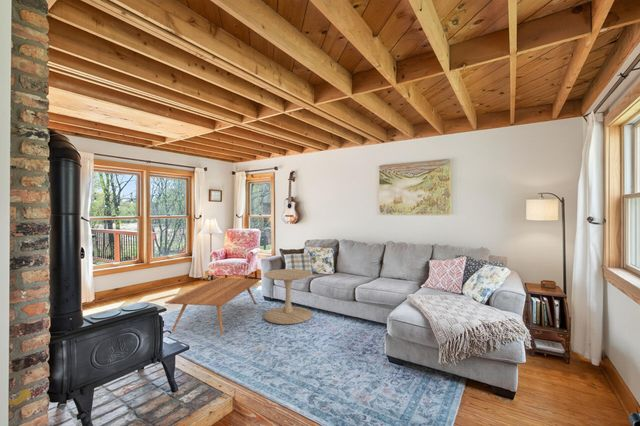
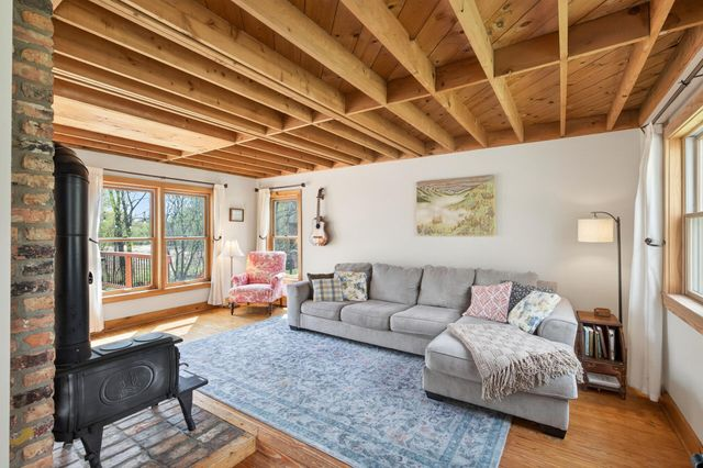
- side table (288, 294)
- coffee table (219, 302)
